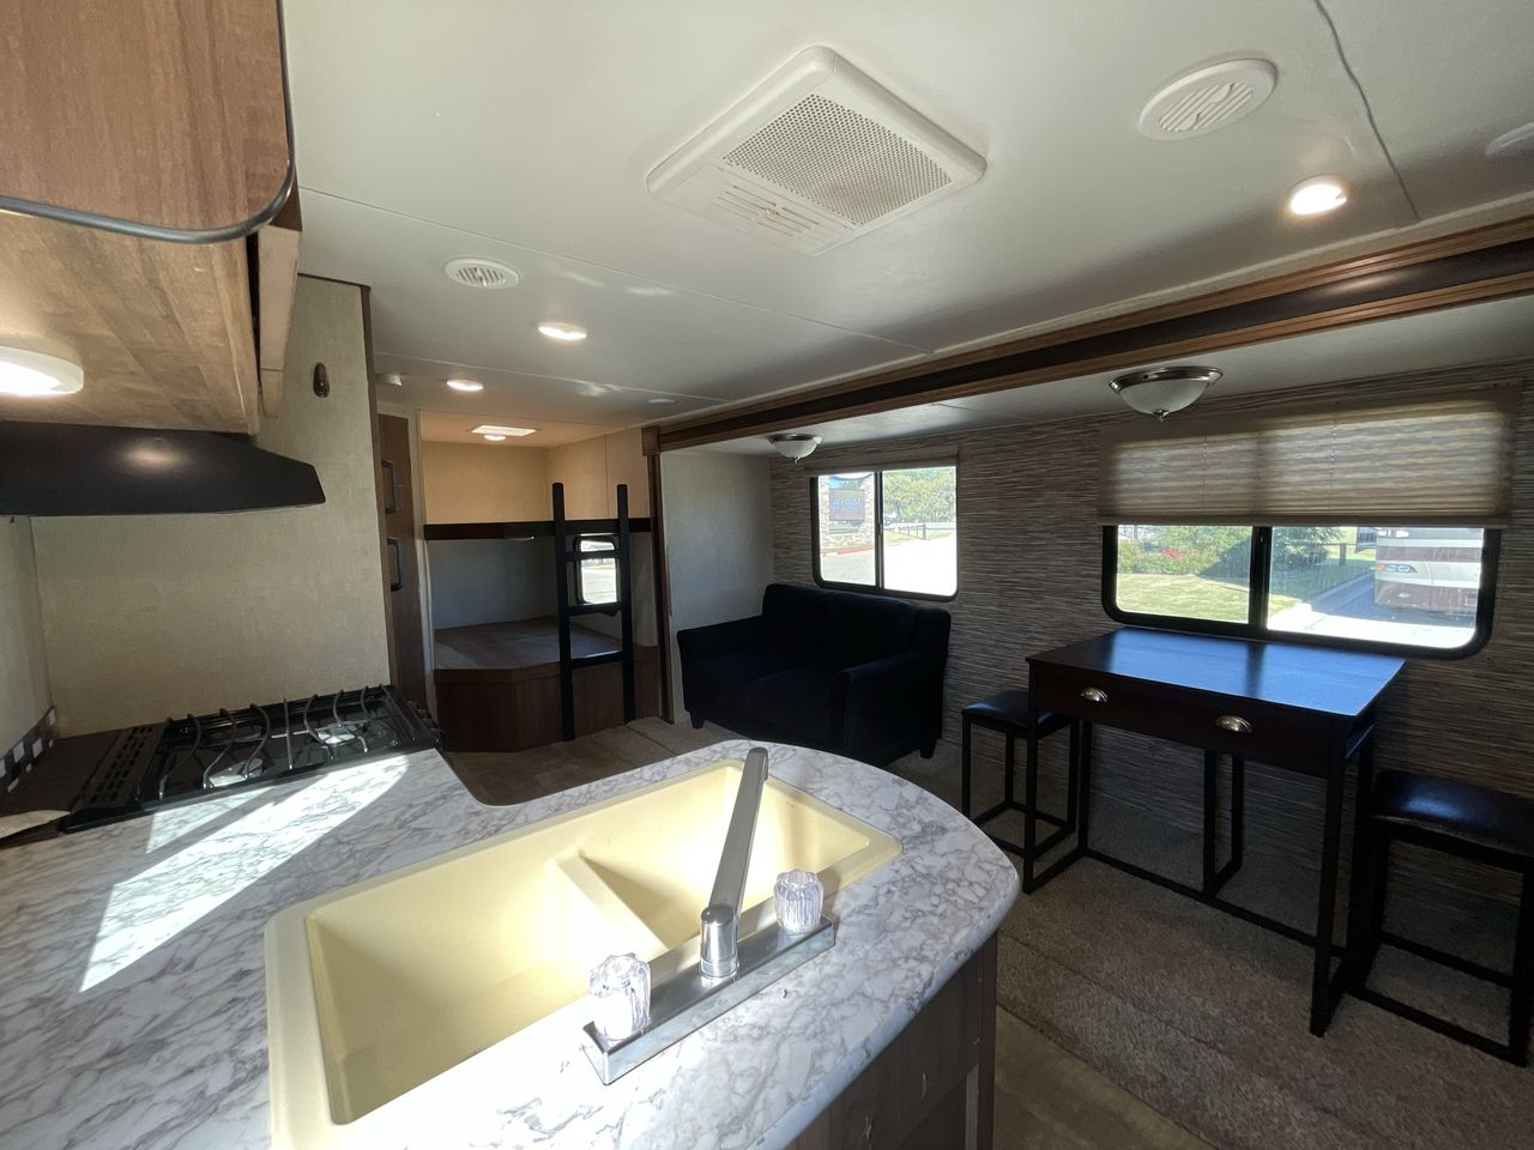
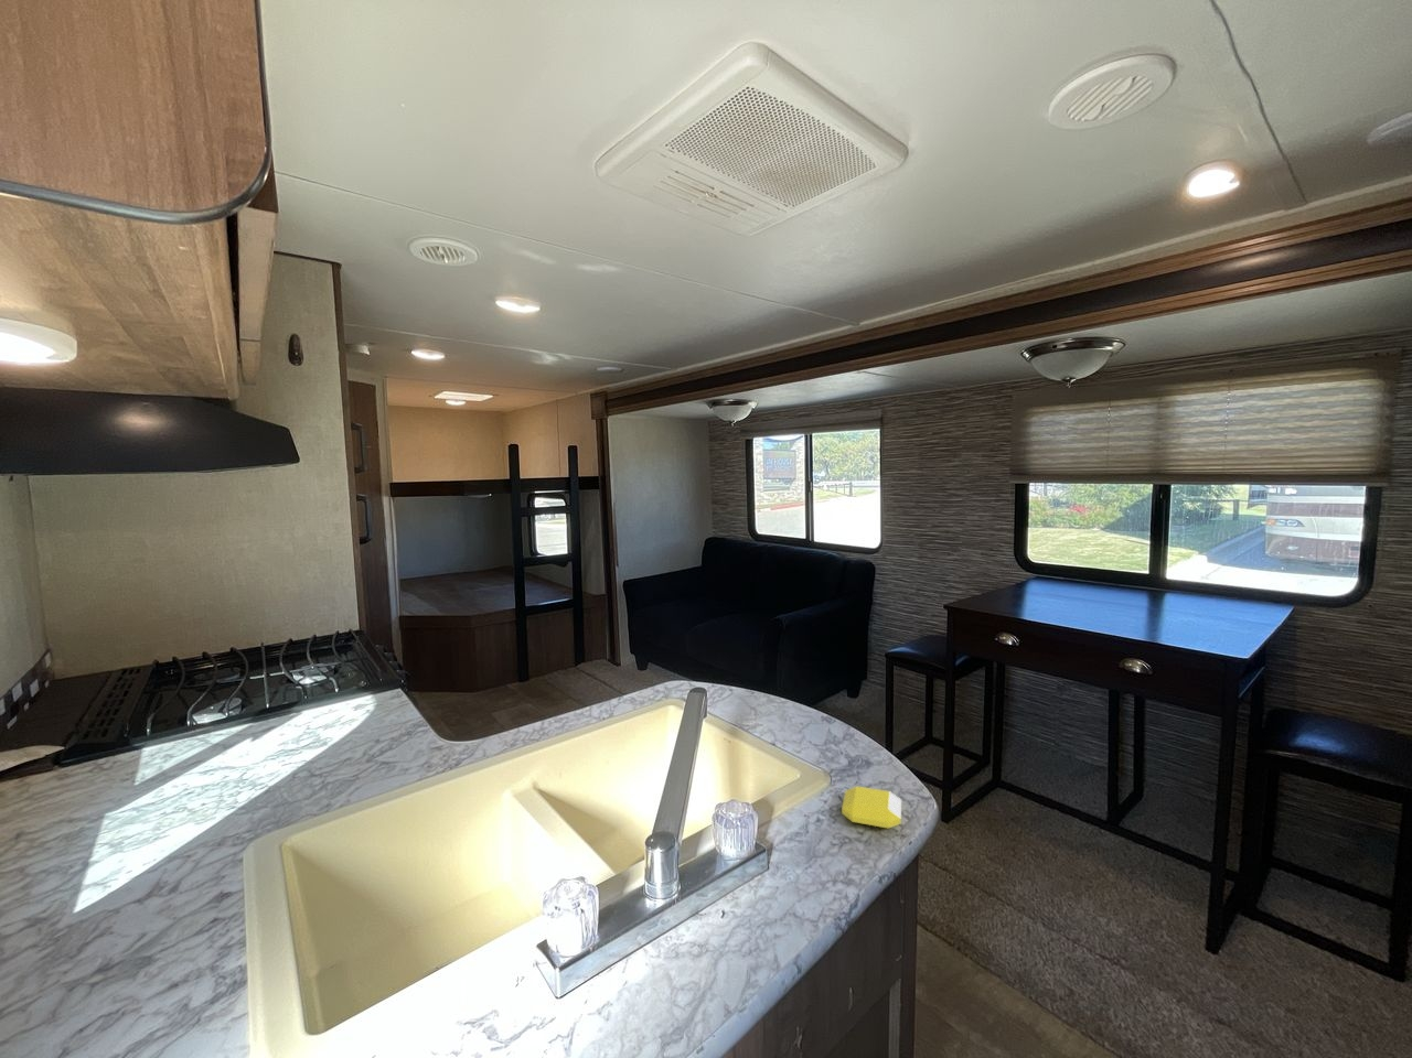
+ soap bar (872, 806)
